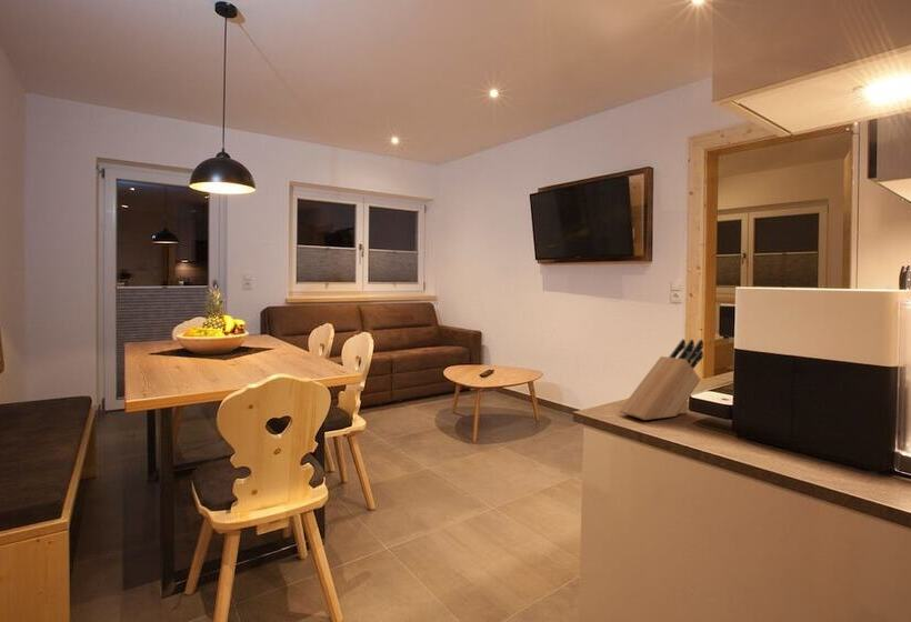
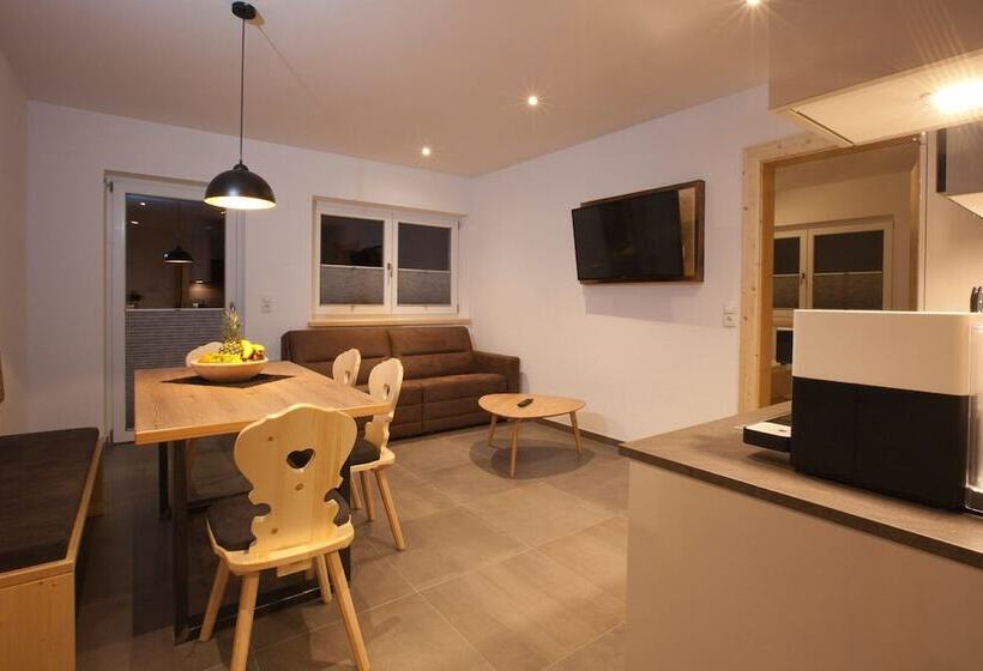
- knife block (664, 375)
